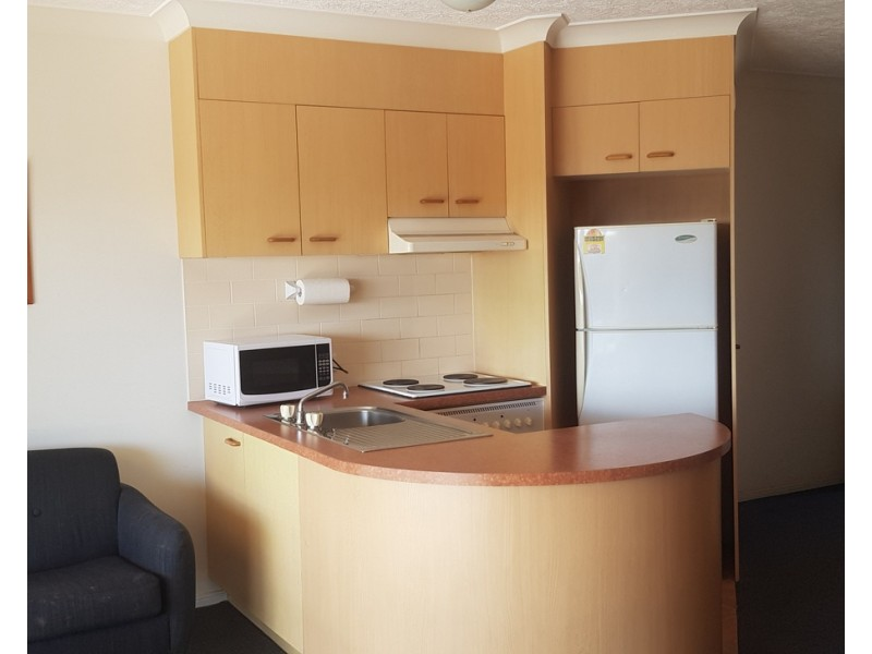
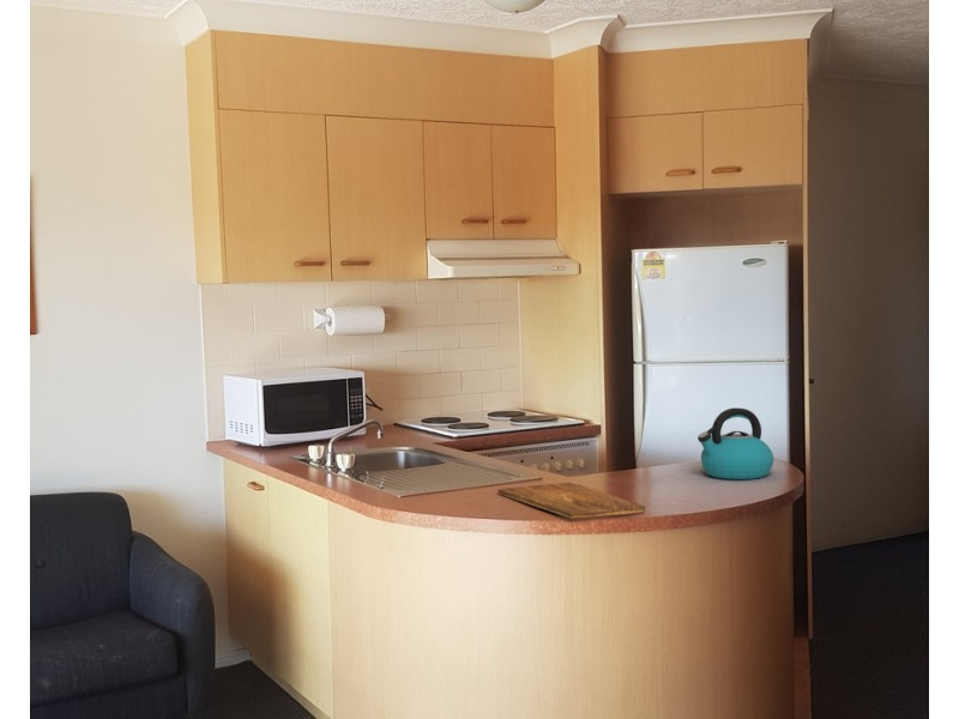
+ cutting board (569, 499)
+ kettle (732, 441)
